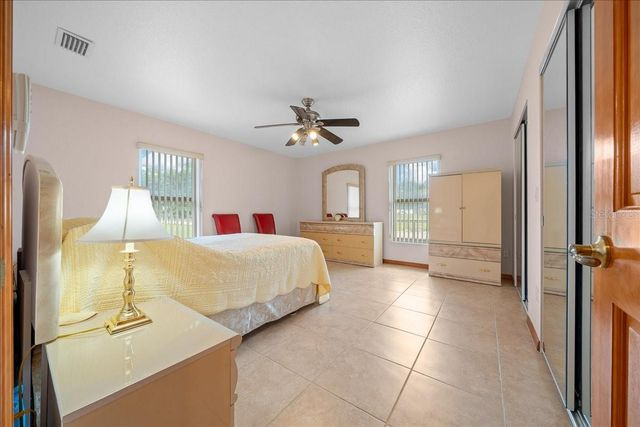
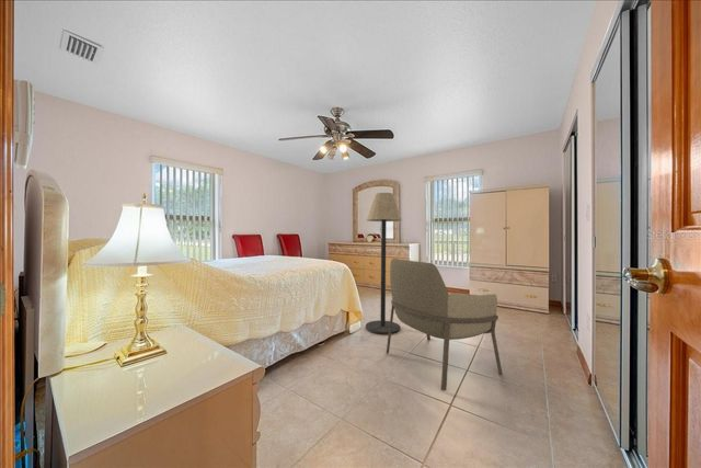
+ floor lamp (383, 260)
+ armchair (438, 309)
